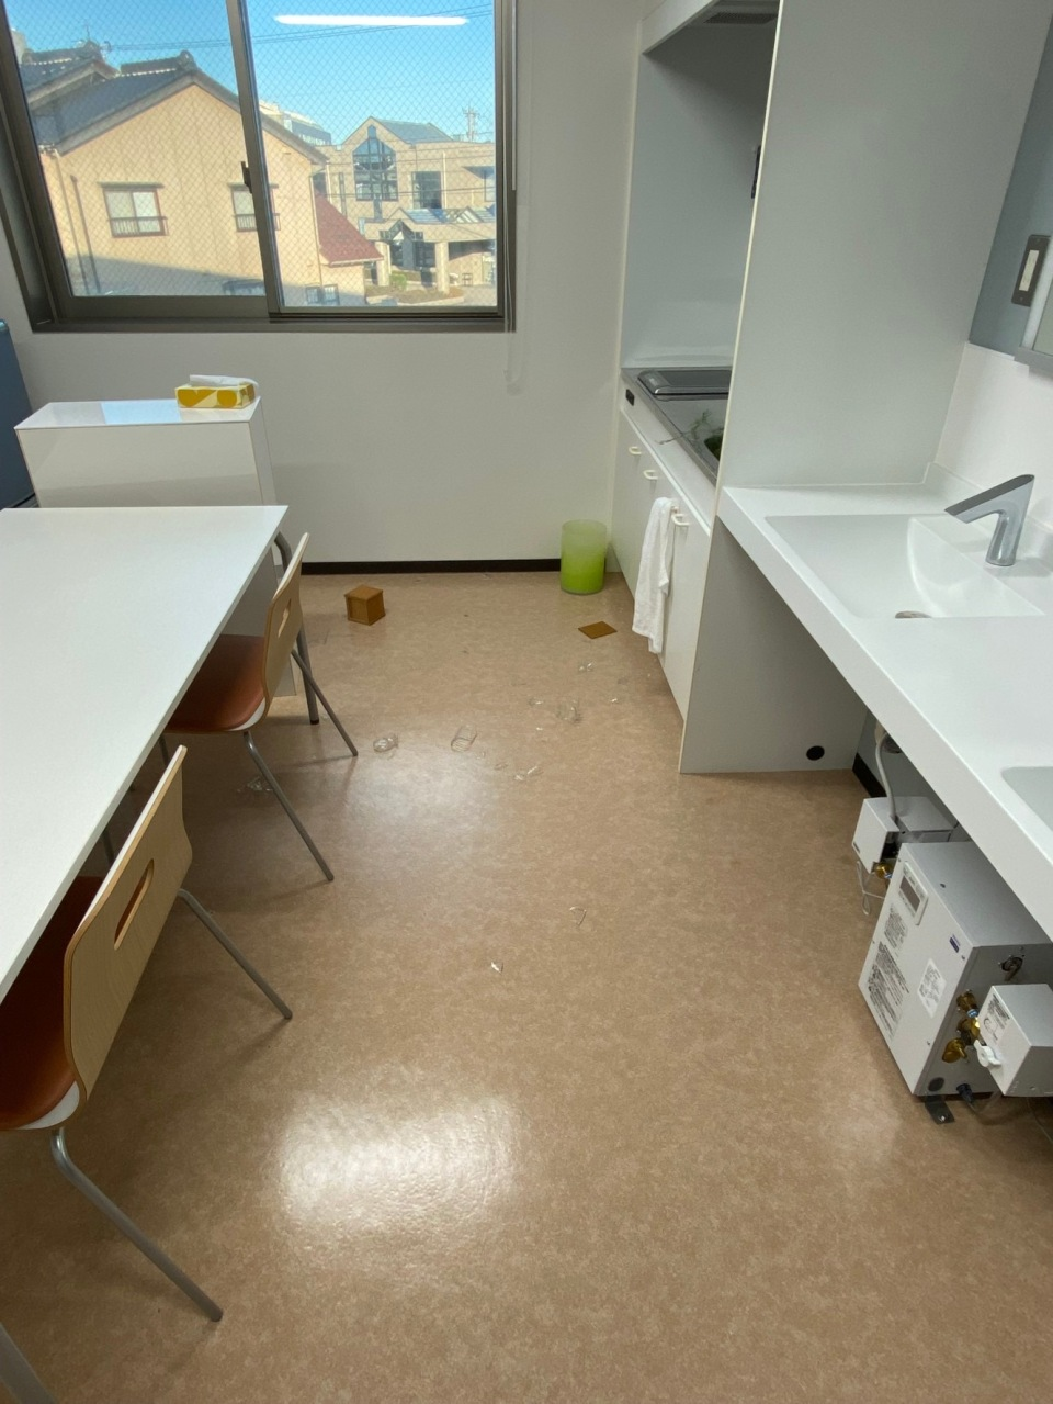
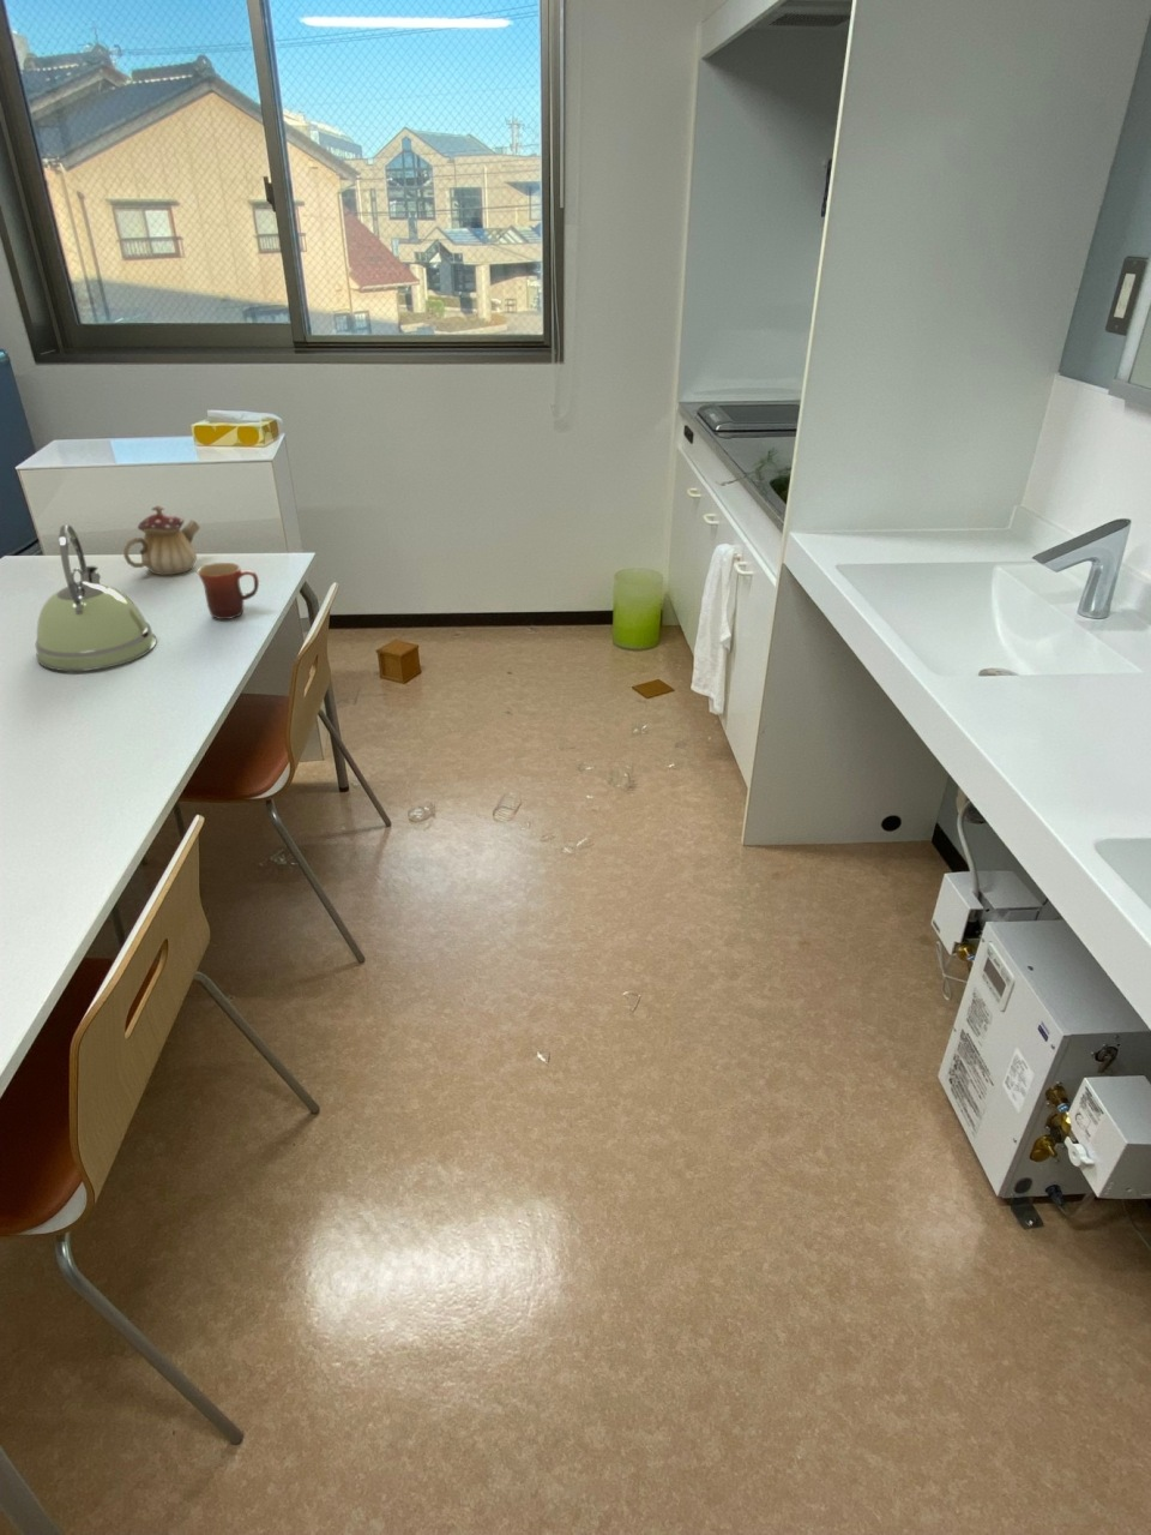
+ teapot (161, 537)
+ mug (230, 592)
+ kettle (81, 585)
